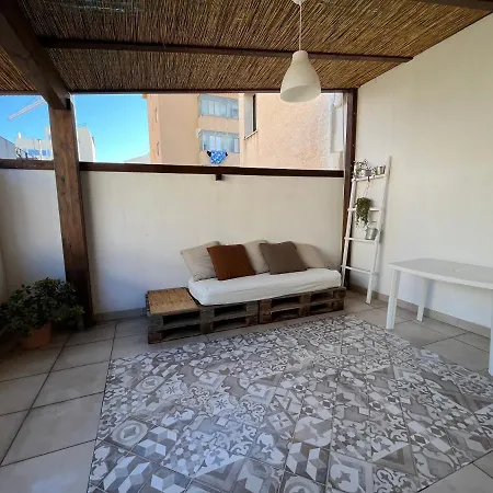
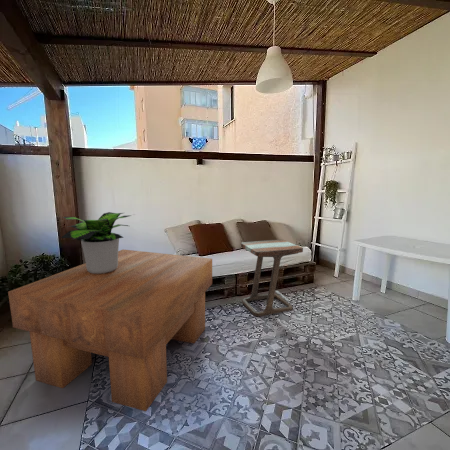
+ coffee table (131, 312)
+ side table (271, 275)
+ potted plant (96, 243)
